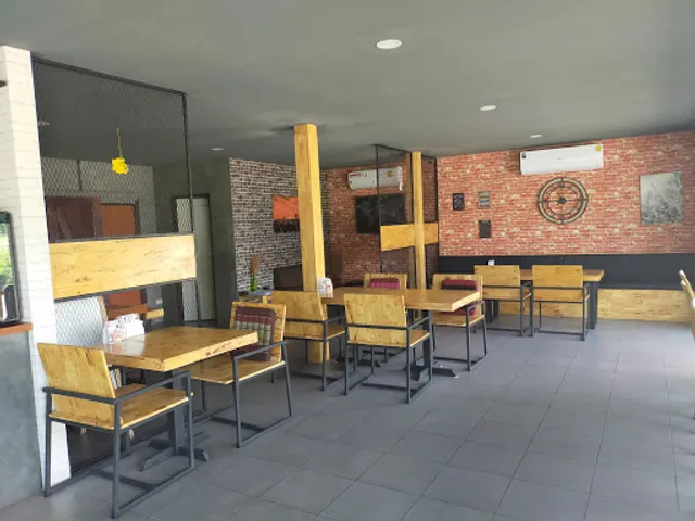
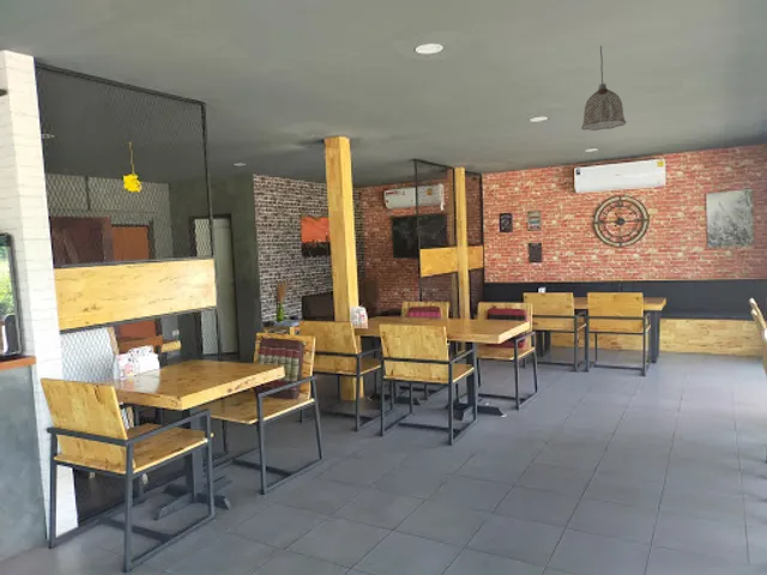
+ pendant lamp (602, 85)
